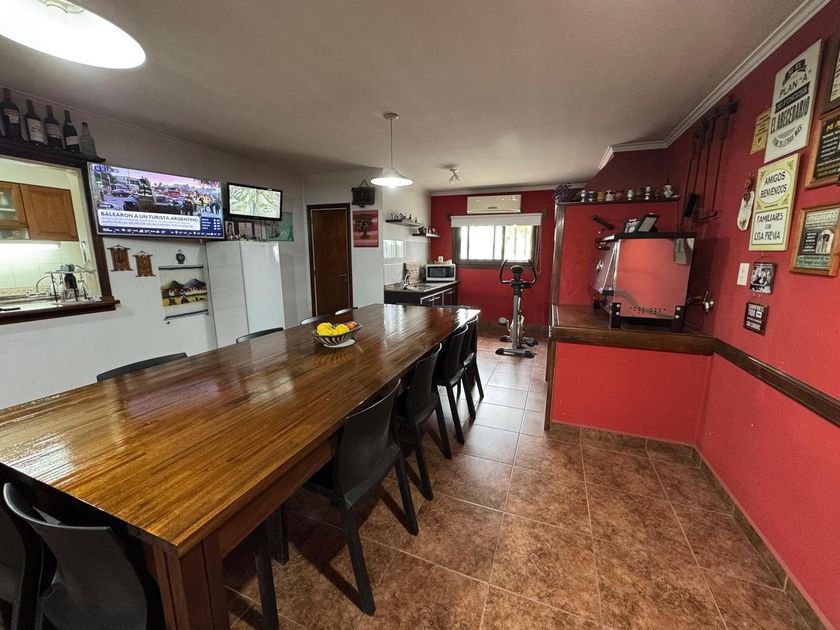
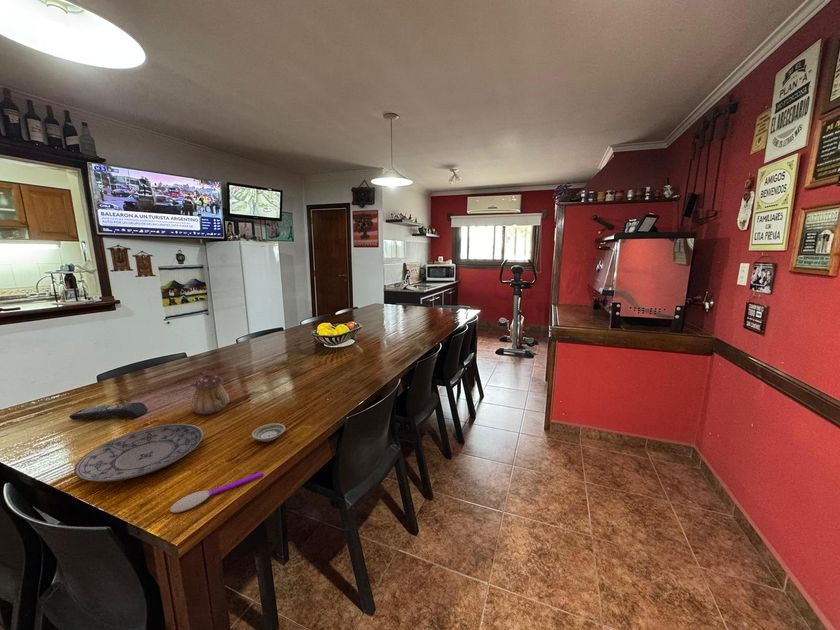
+ remote control (109, 411)
+ teapot (210, 389)
+ spoon (220, 489)
+ saucer (269, 433)
+ plate (145, 452)
